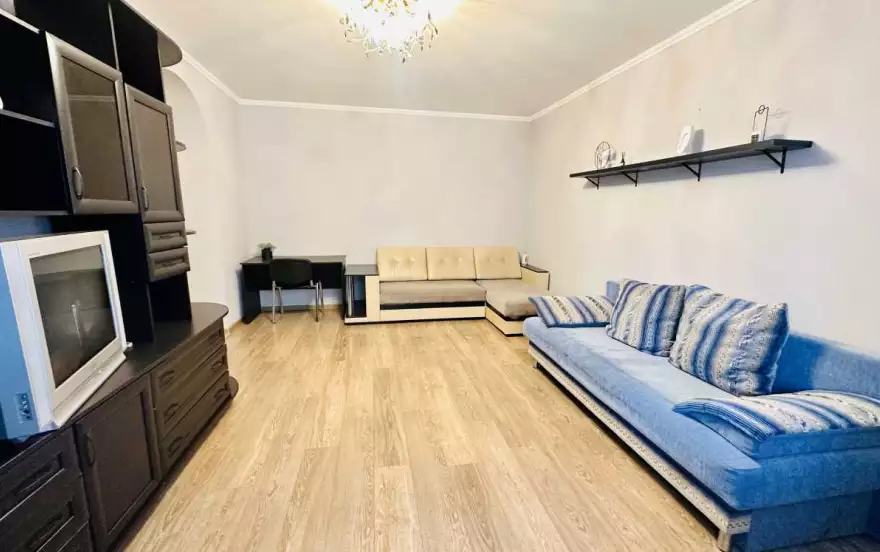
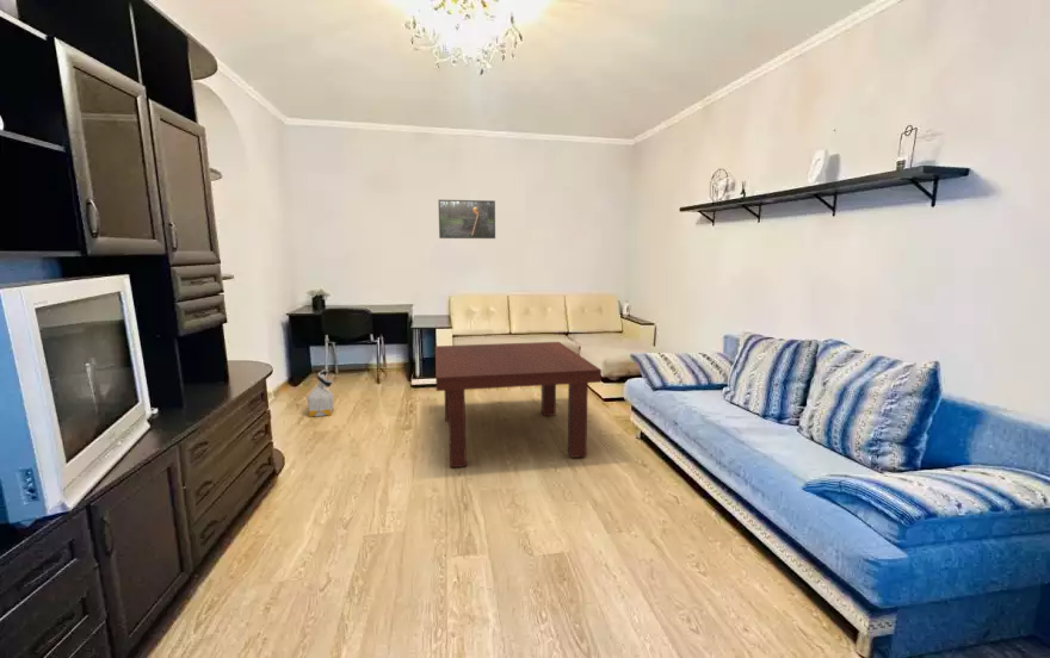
+ coffee table (508, 386)
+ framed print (467, 219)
+ bag (321, 391)
